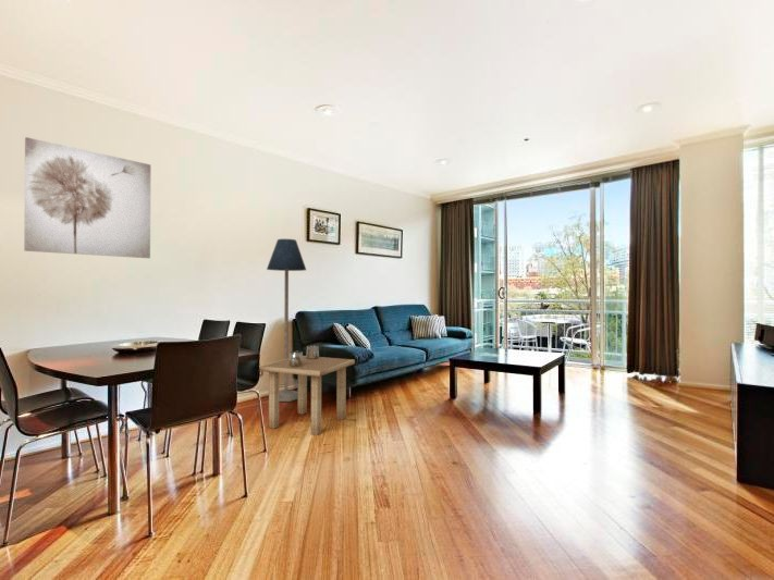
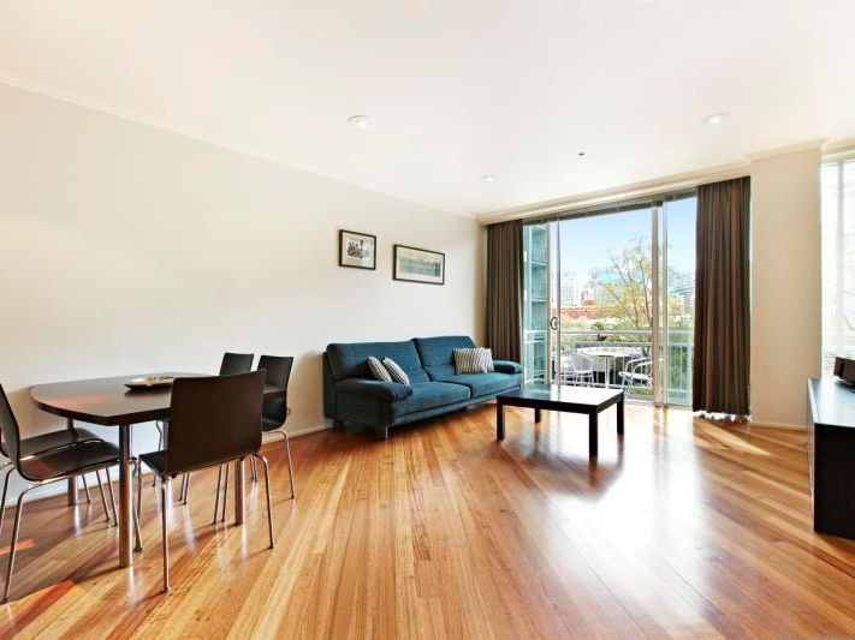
- wall art (93, 203)
- floor lamp (286, 318)
- side table (306, 385)
